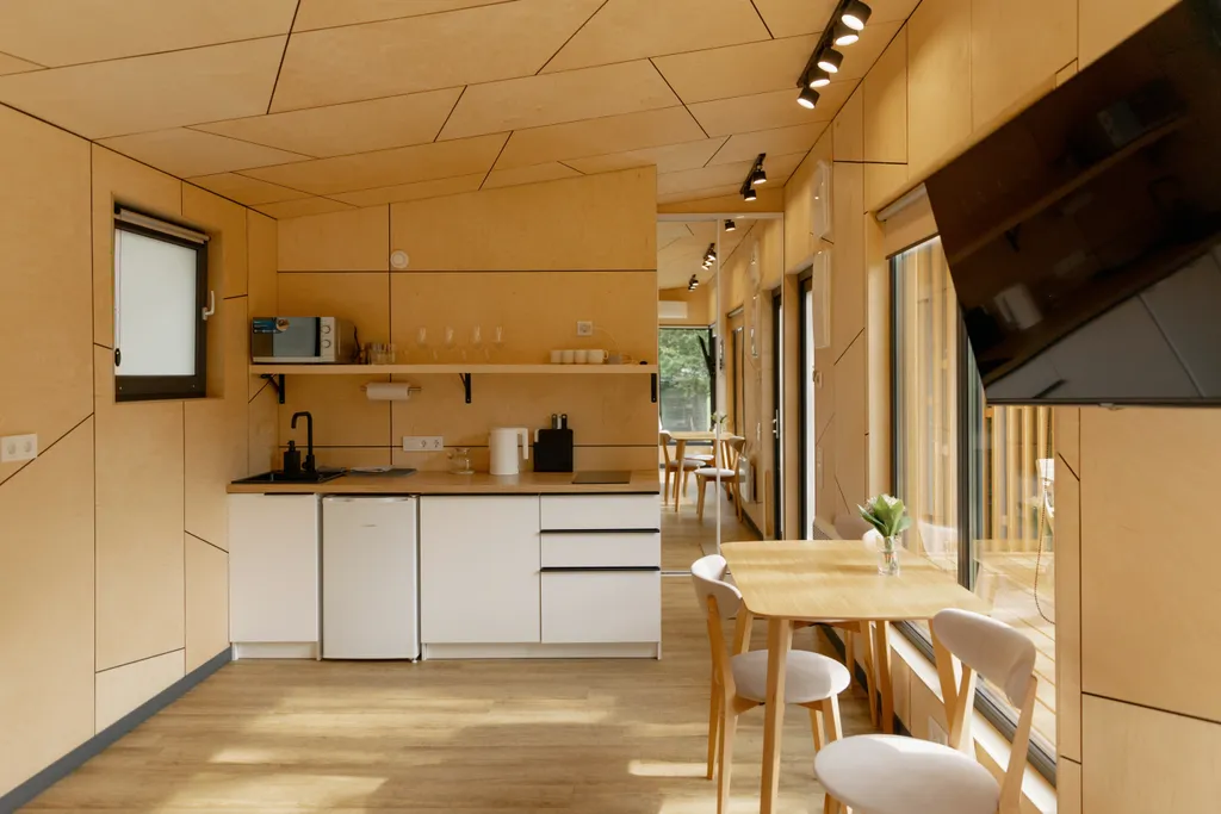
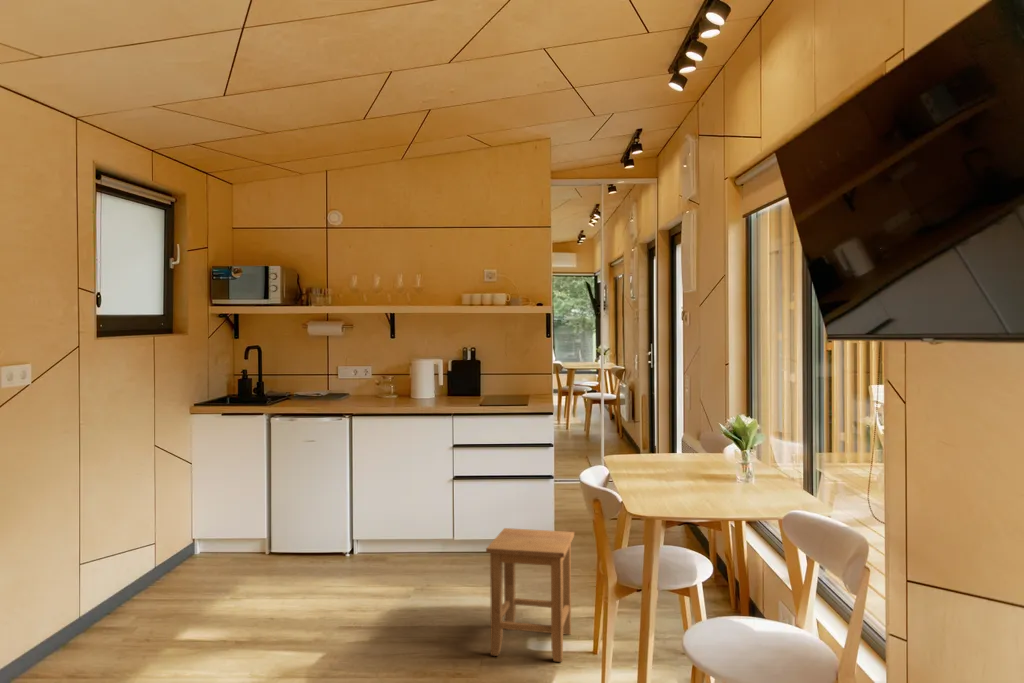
+ stool (532, 599)
